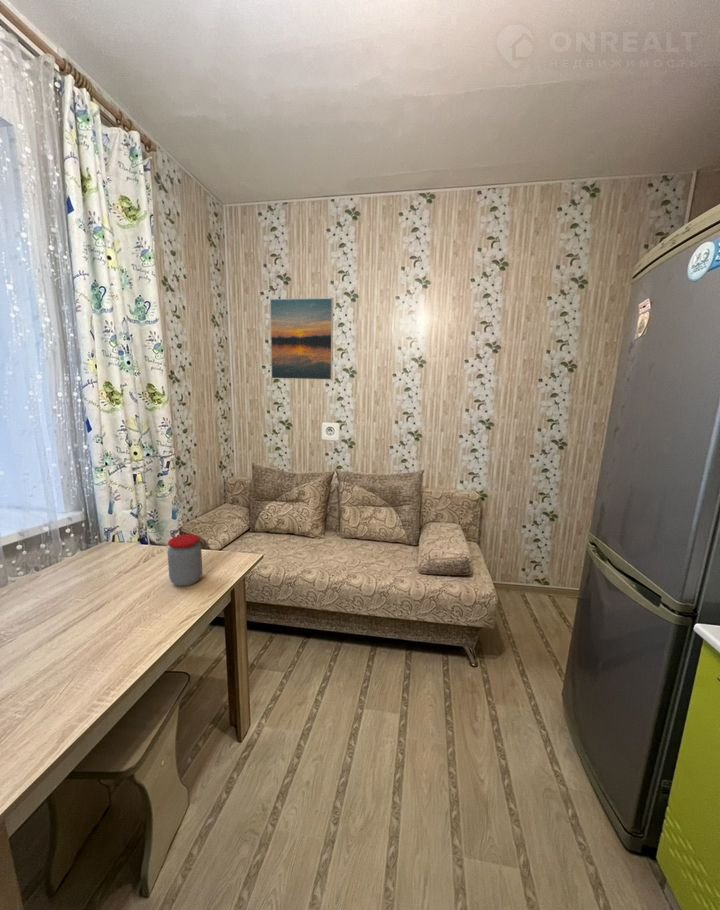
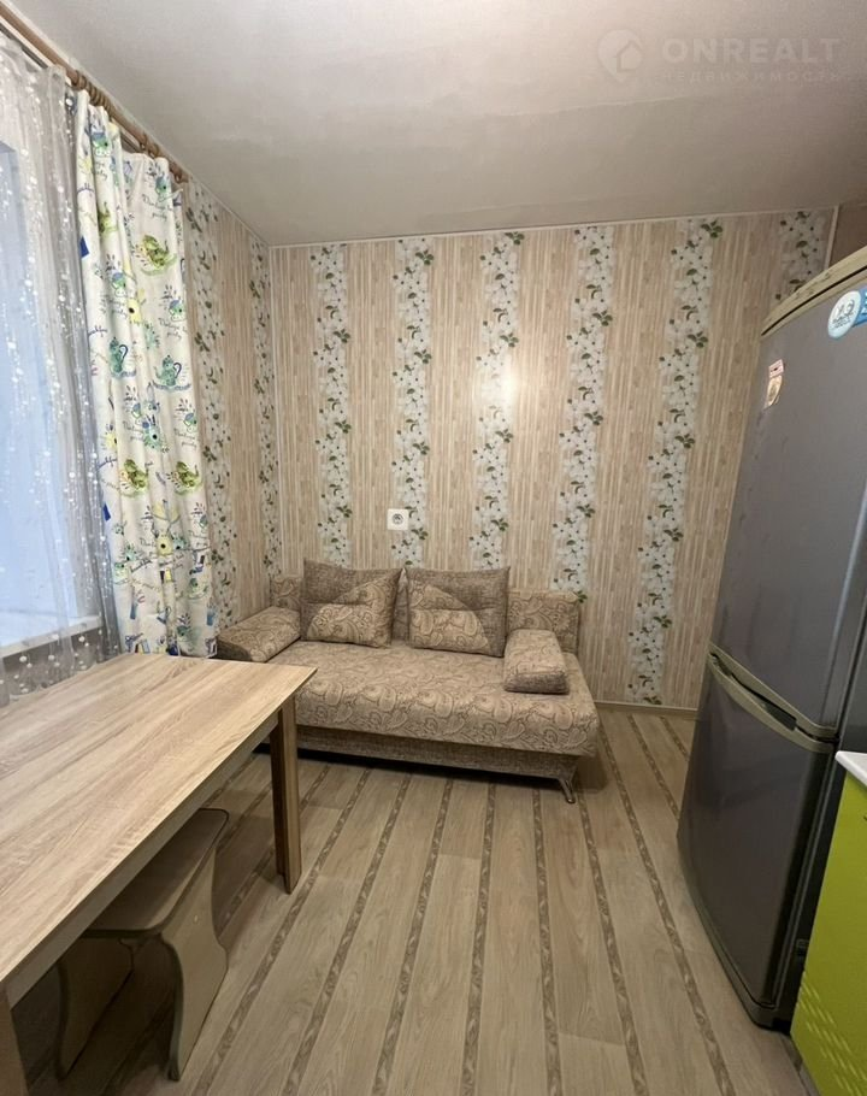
- jar (185, 560)
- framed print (301, 339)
